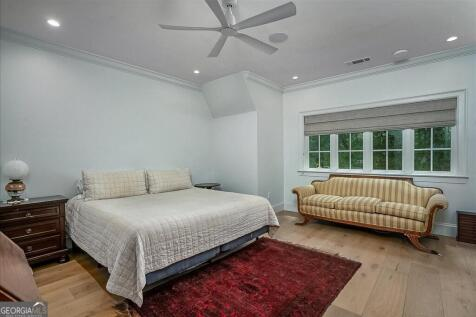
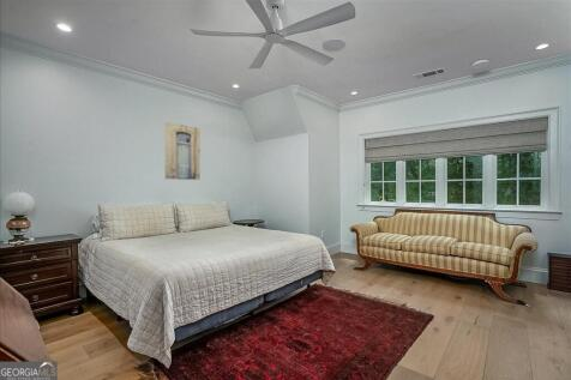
+ wall art (182, 152)
